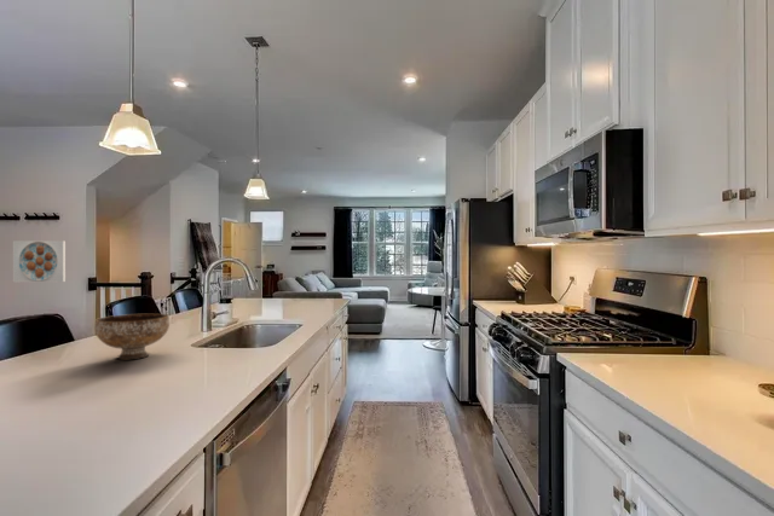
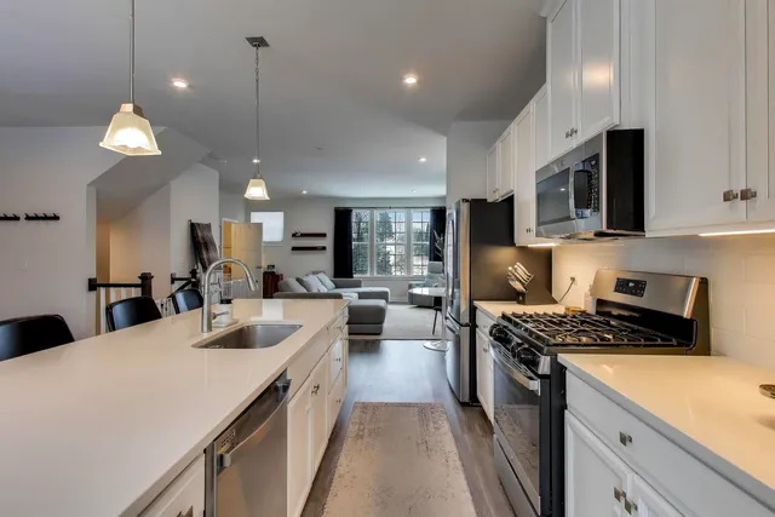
- bowl (133, 336)
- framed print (39, 261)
